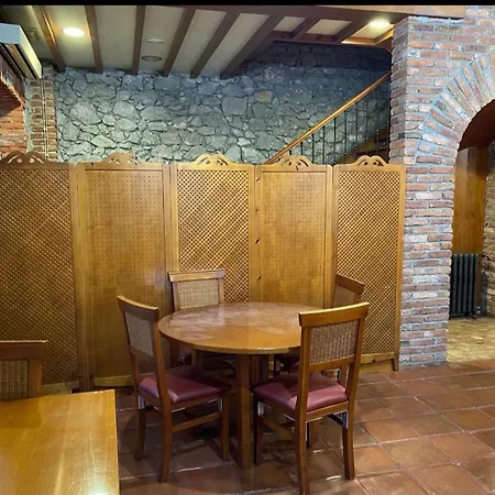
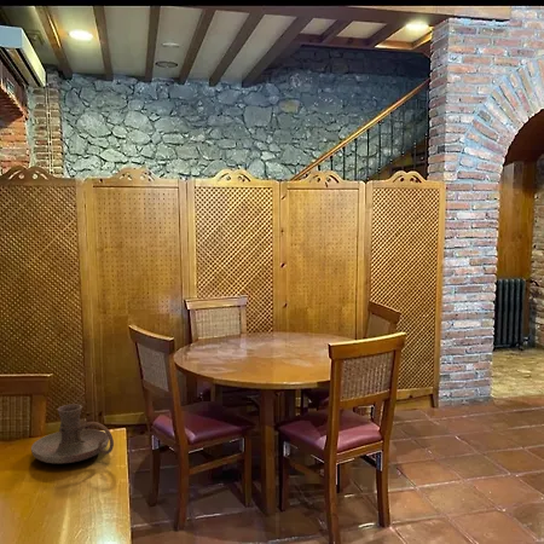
+ candle holder (76, 432)
